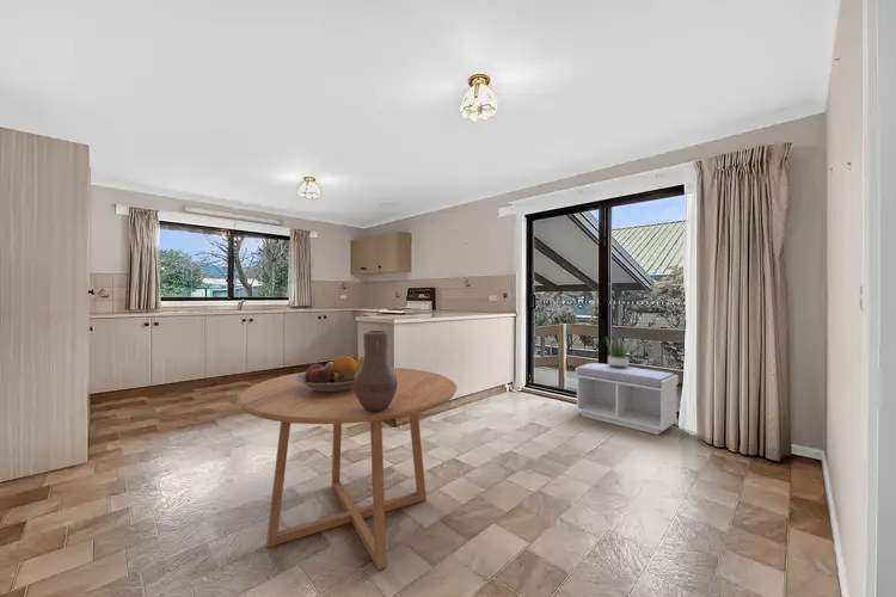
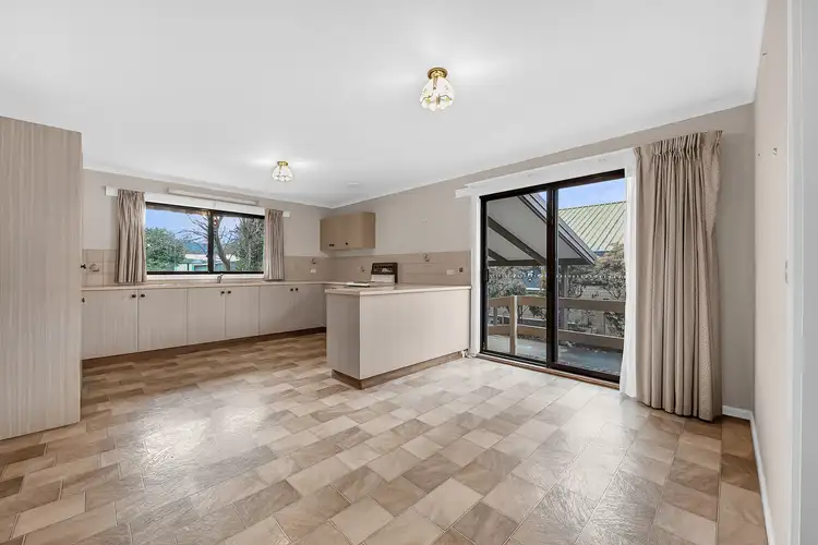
- dining table (339, 453)
- fruit bowl (333, 371)
- bench (624, 394)
- vase (375, 369)
- potted plant (618, 350)
